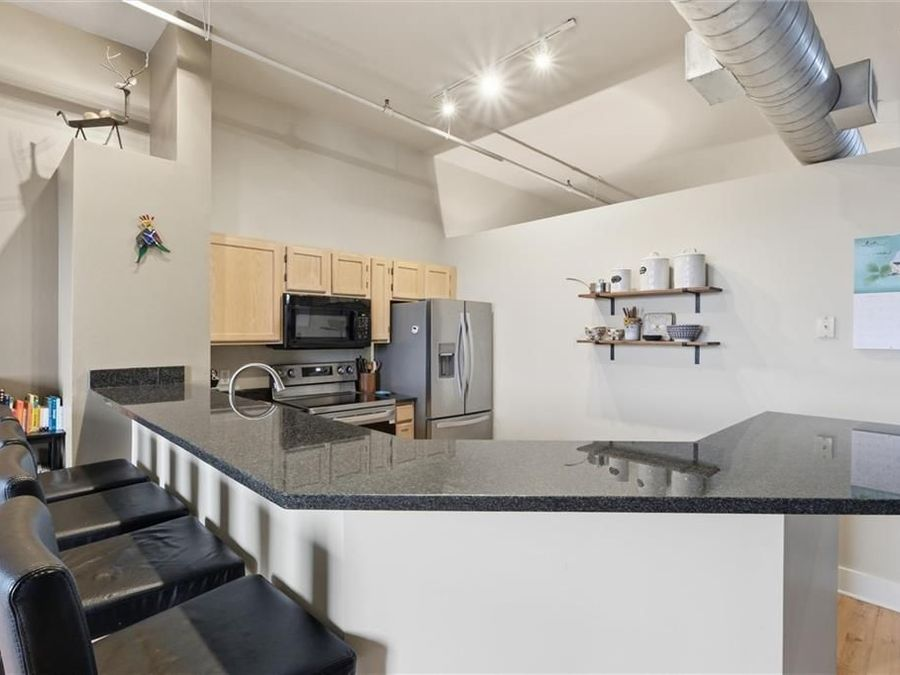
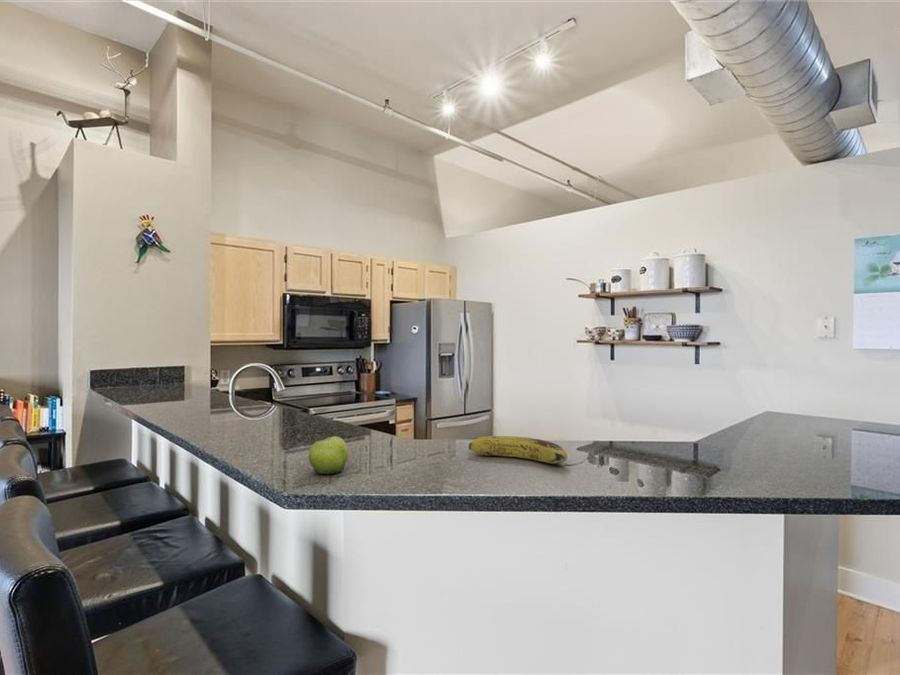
+ fruit (328, 454)
+ fruit (515, 451)
